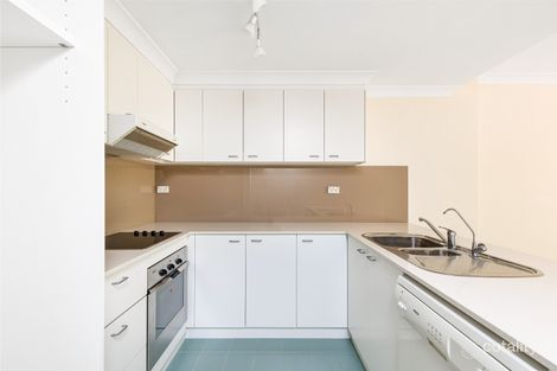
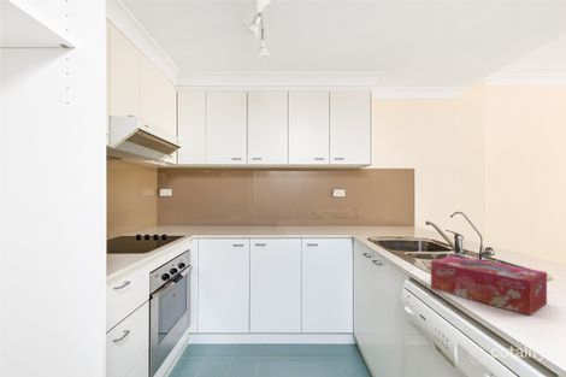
+ tissue box (484, 281)
